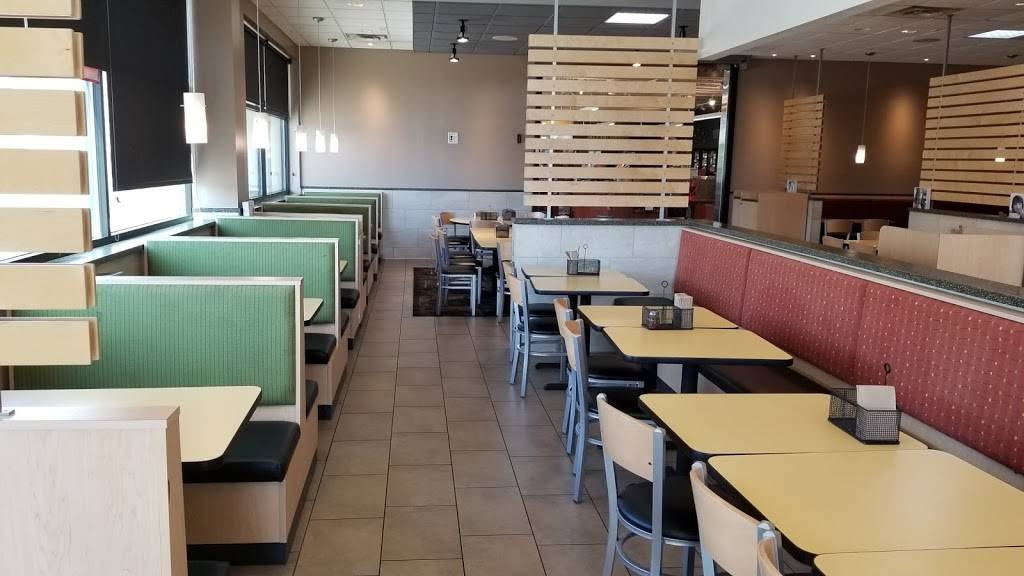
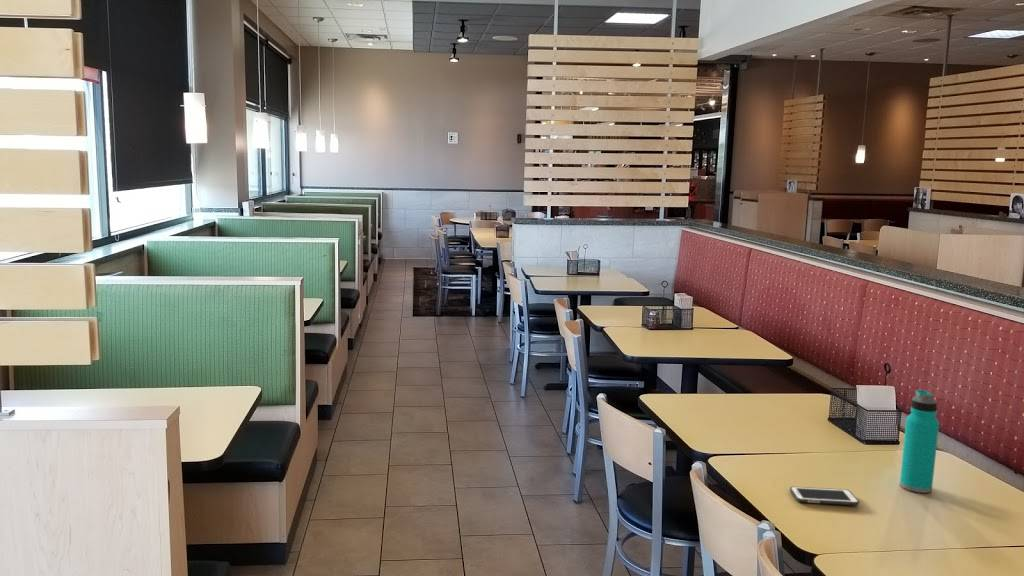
+ cell phone (823, 495)
+ water bottle (920, 440)
